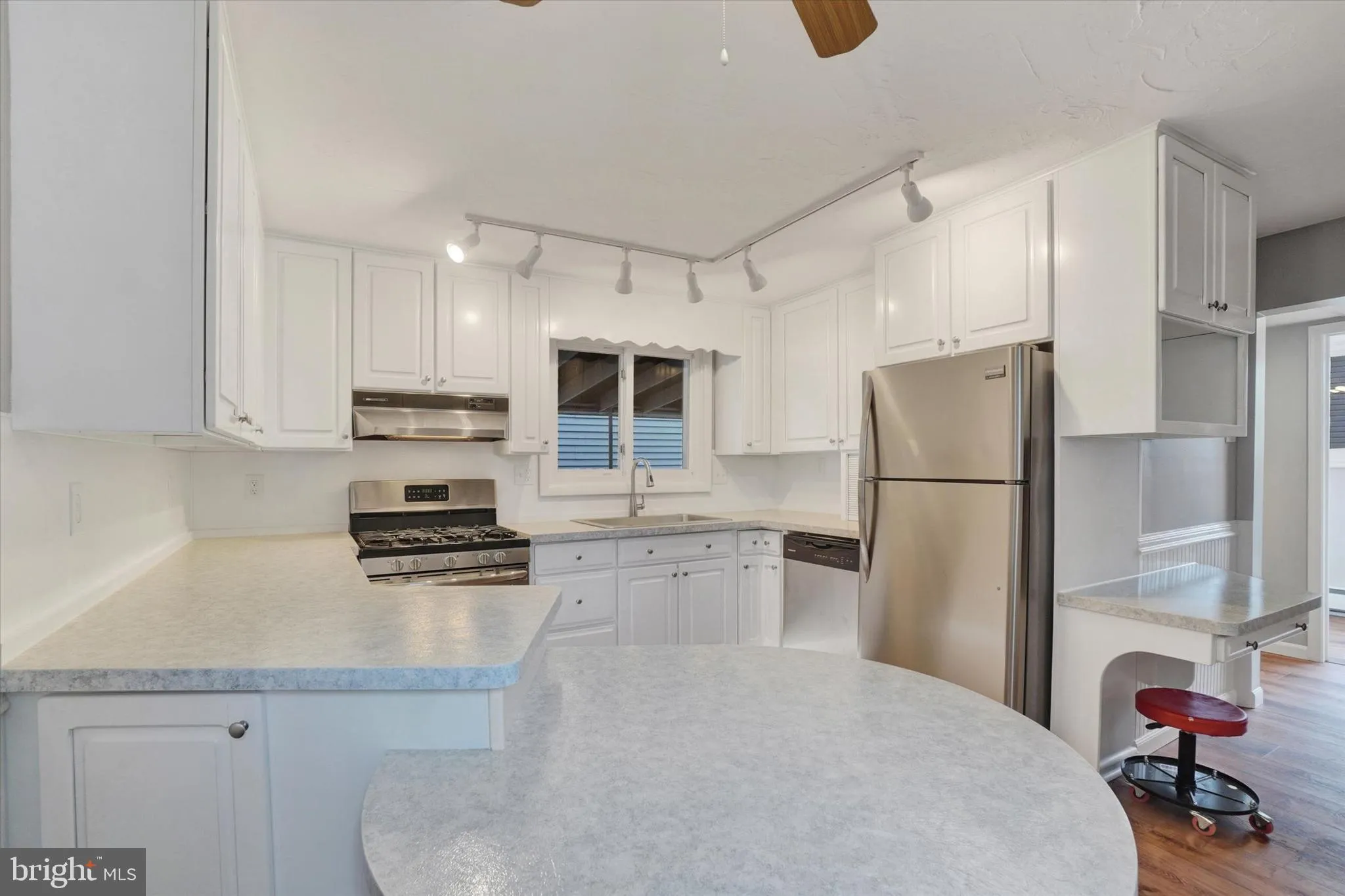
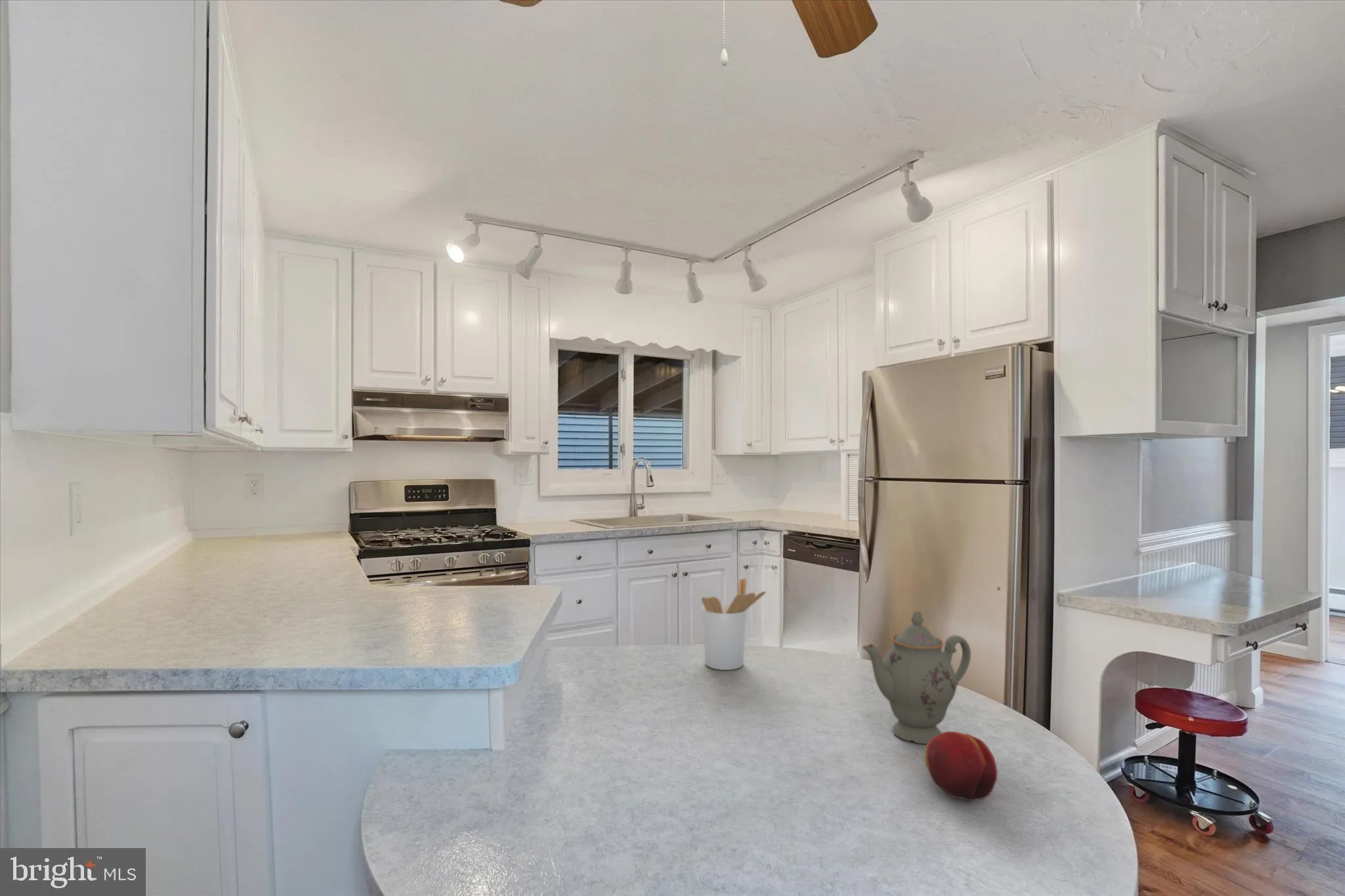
+ chinaware (916, 672)
+ fruit (959, 763)
+ utensil holder (732, 624)
